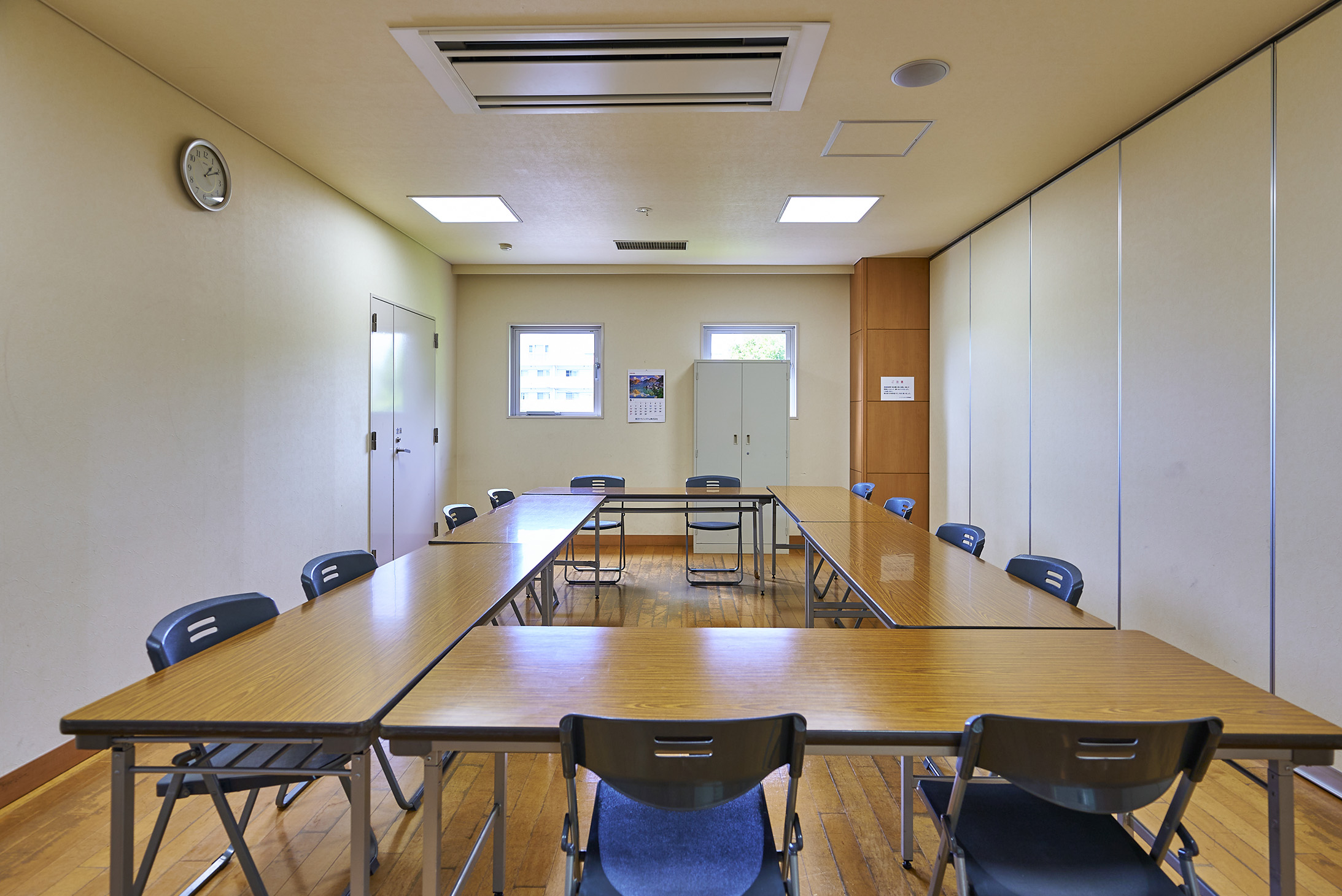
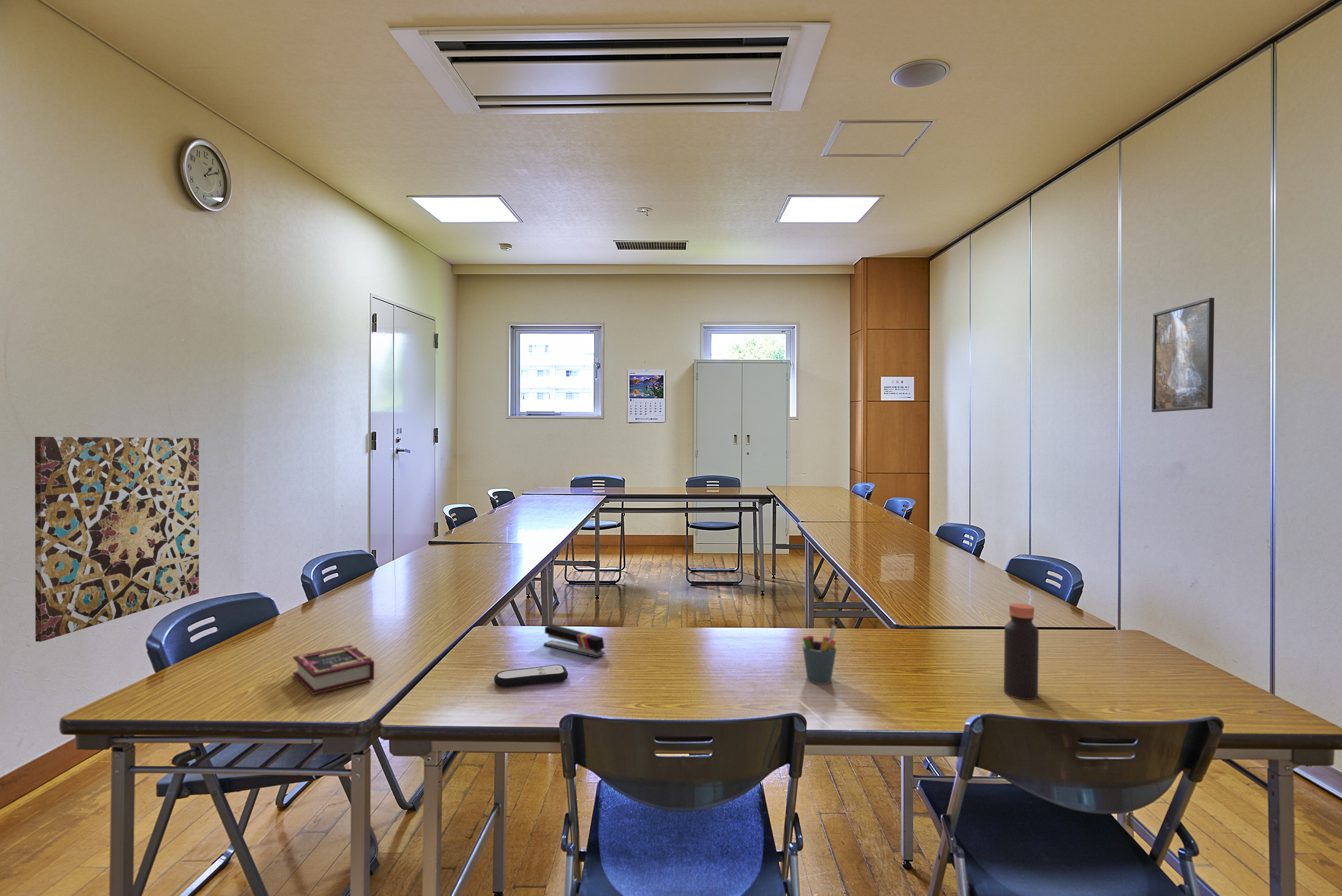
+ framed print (1181, 358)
+ wall art (128, 525)
+ stapler (573, 640)
+ bottle (1021, 650)
+ remote control (531, 675)
+ book (334, 666)
+ pen holder (819, 654)
